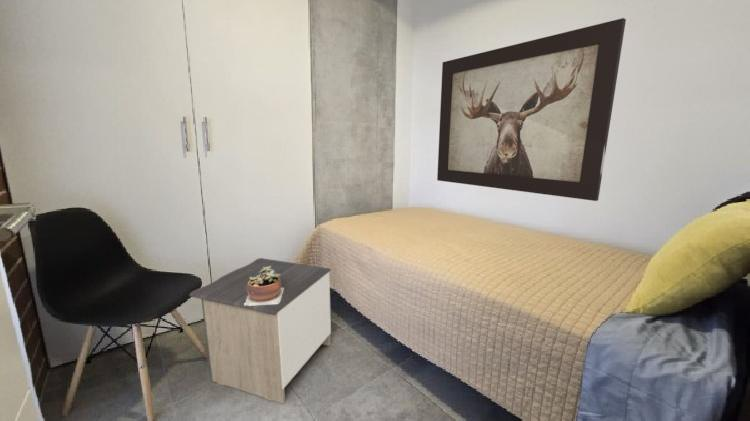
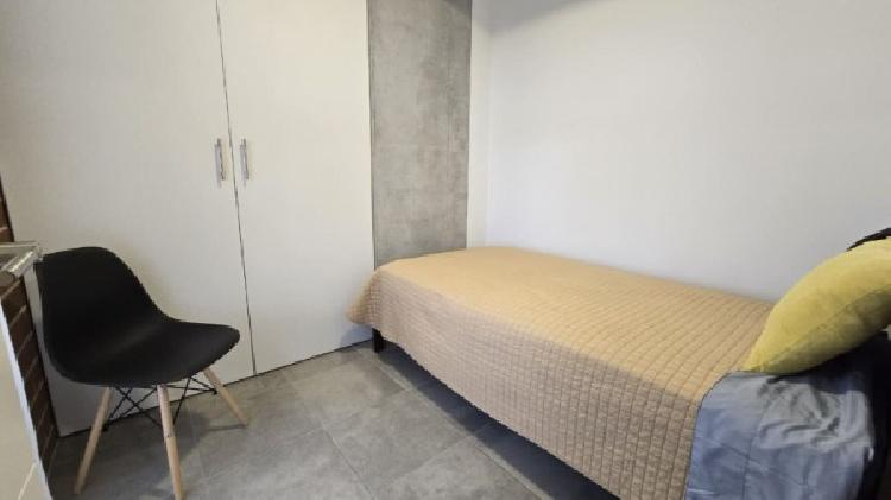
- wall art (507, 120)
- nightstand (268, 320)
- succulent plant (264, 283)
